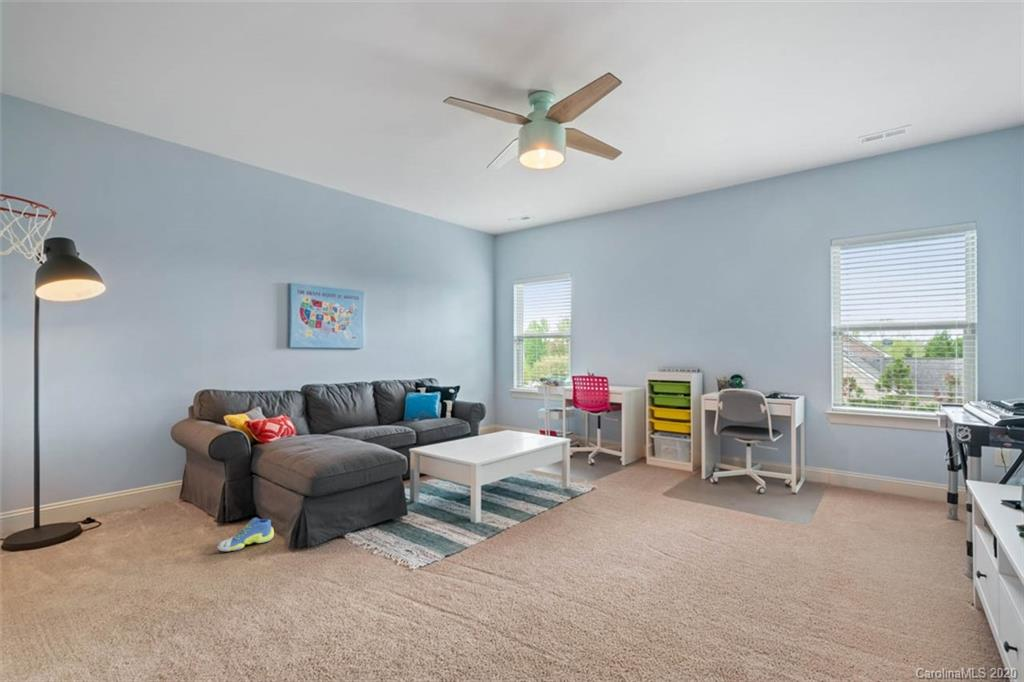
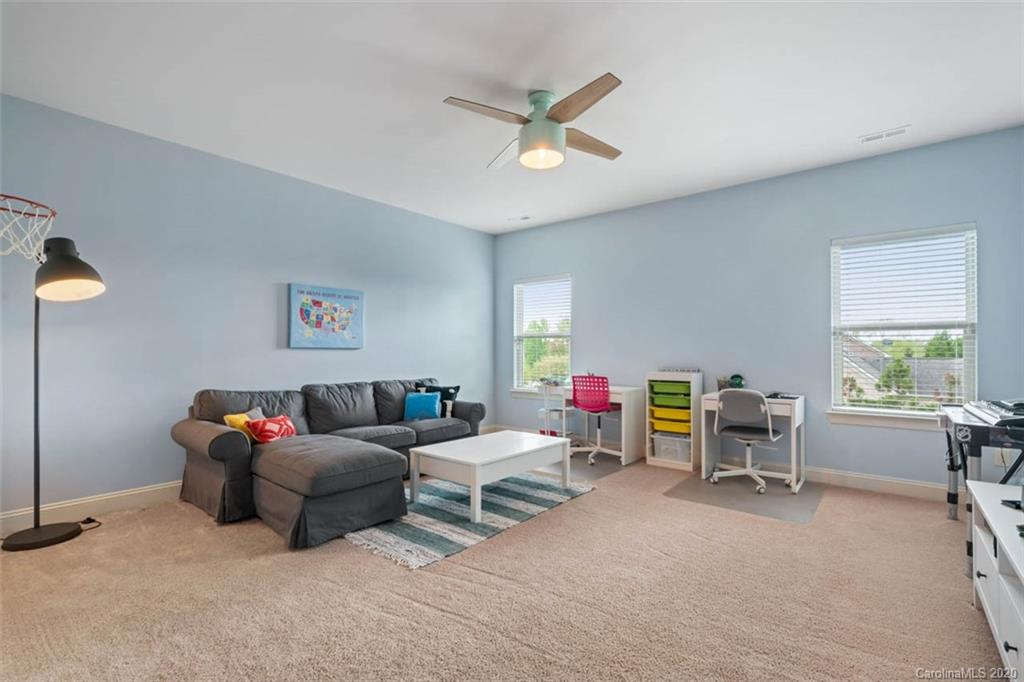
- sneaker (246, 531)
